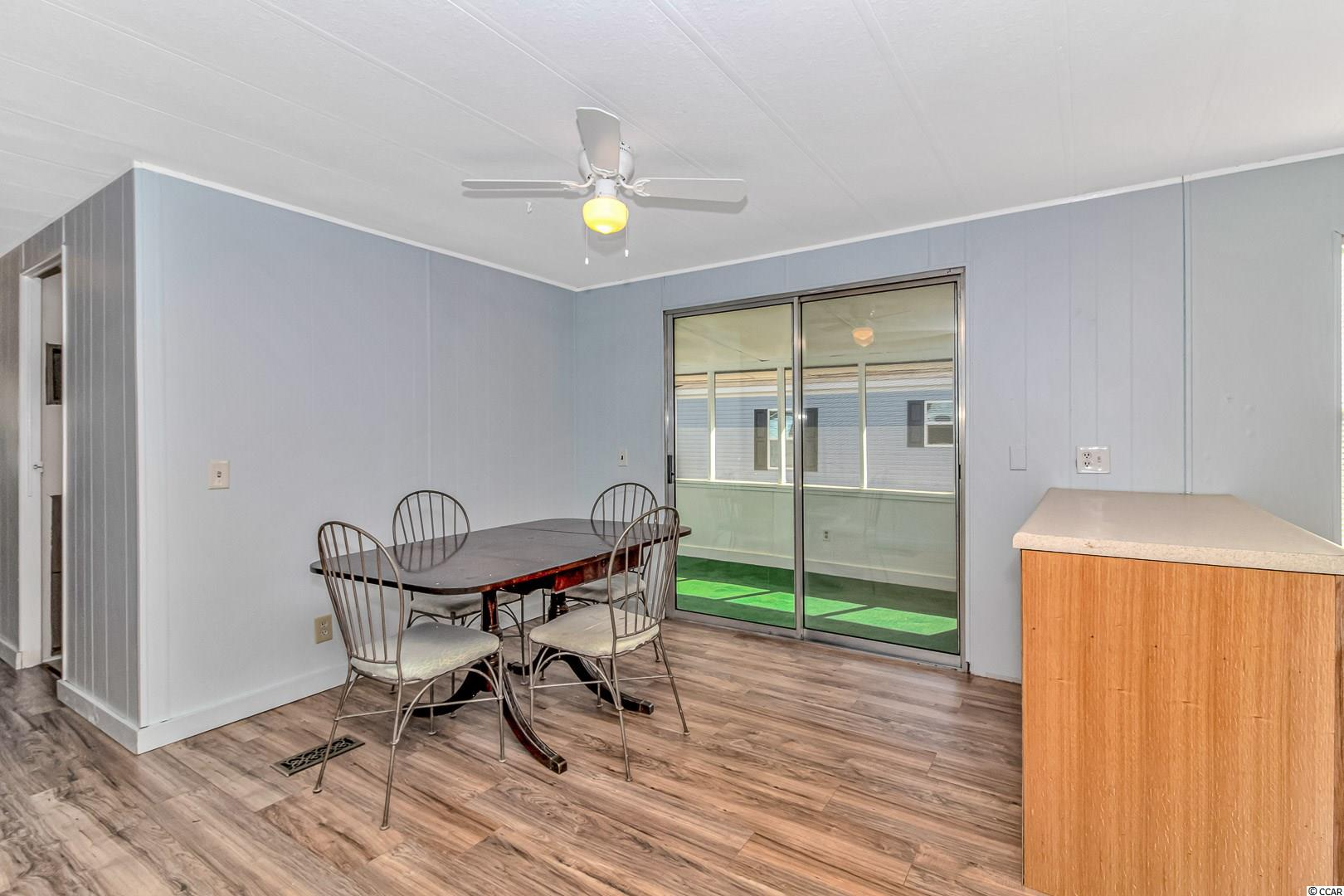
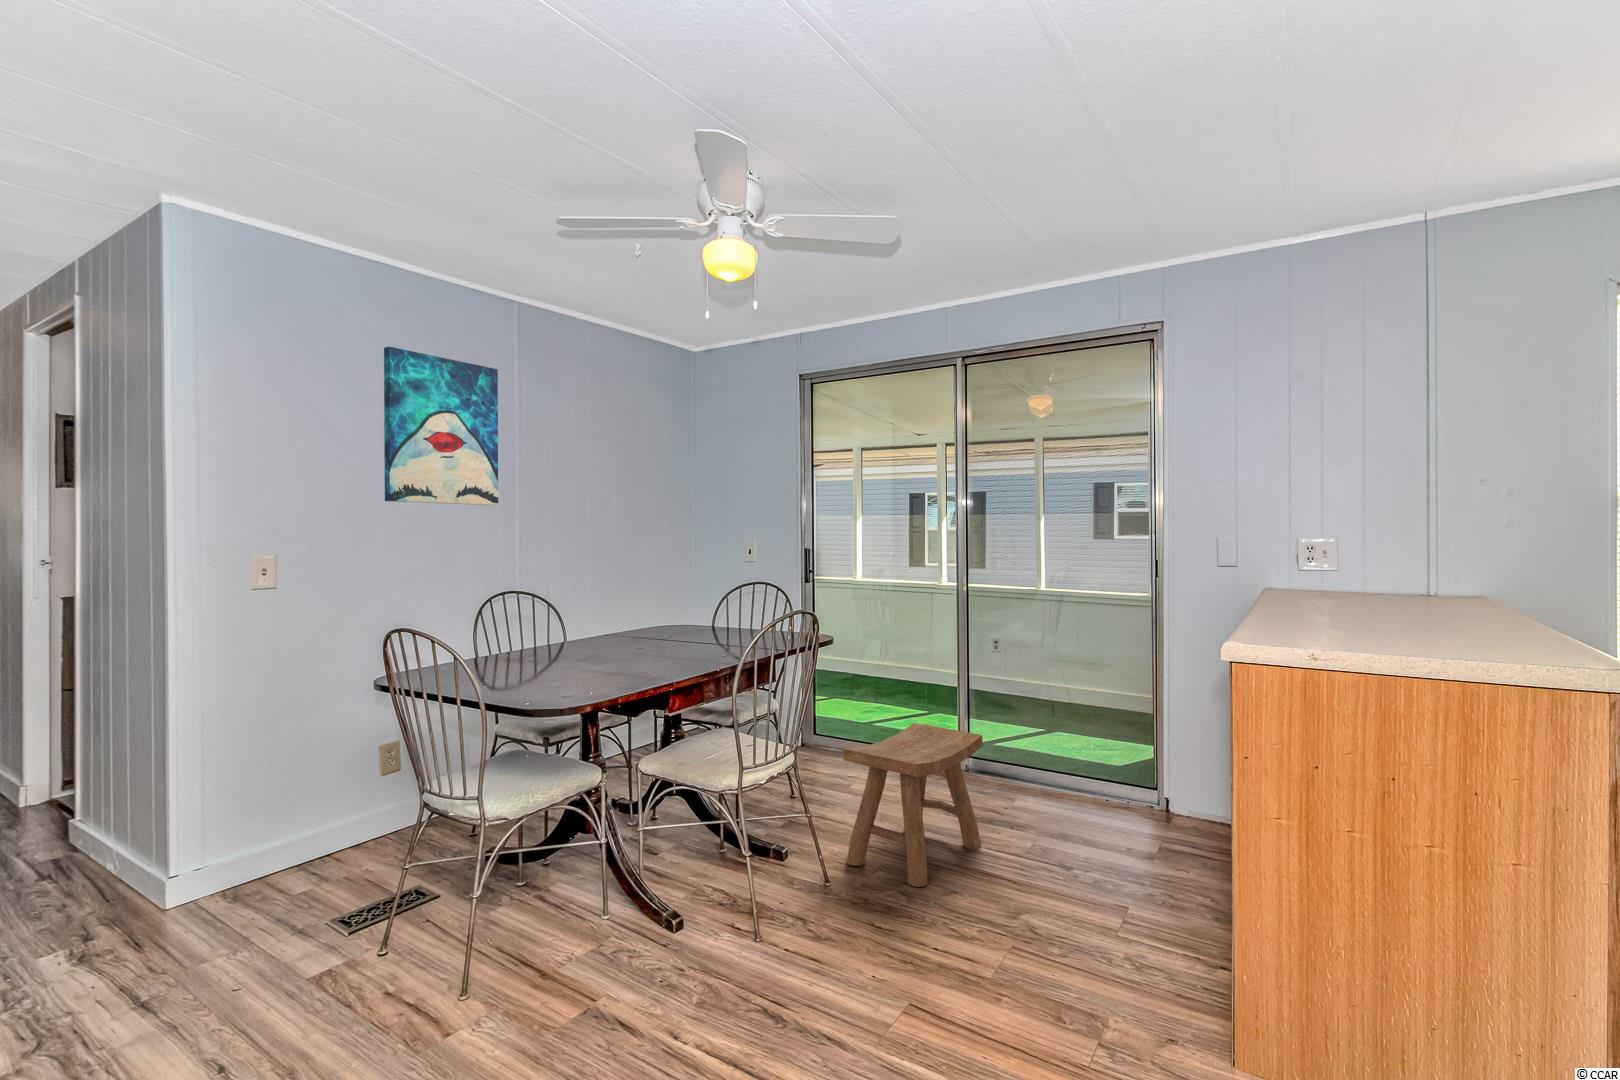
+ stool (915, 797)
+ wall art (444, 432)
